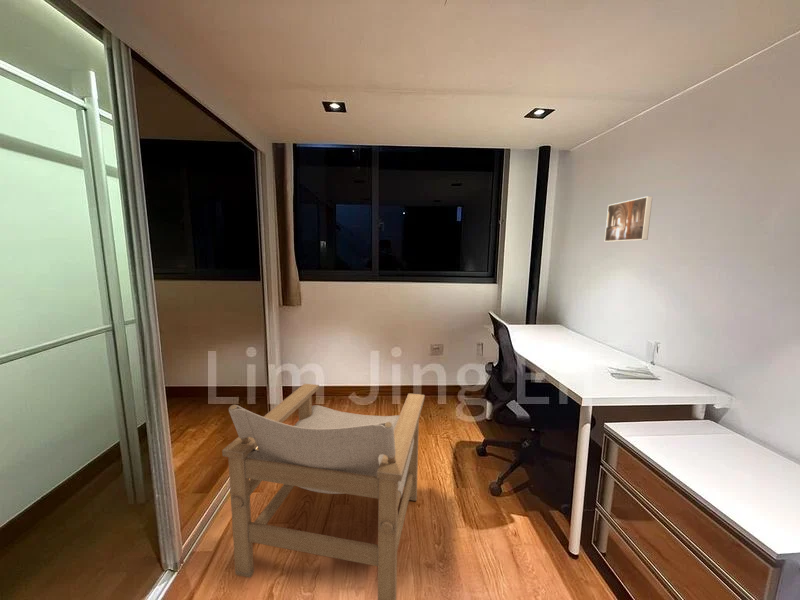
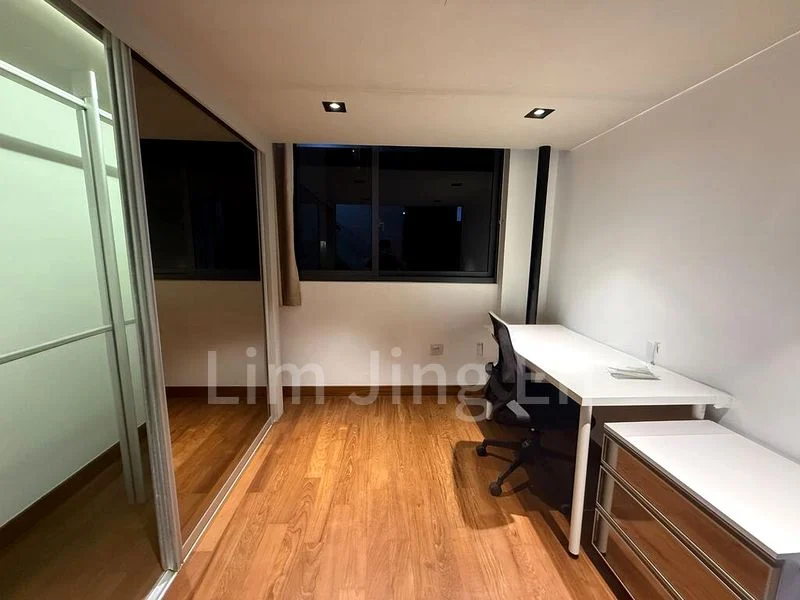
- lounge chair (340, 455)
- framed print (626, 221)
